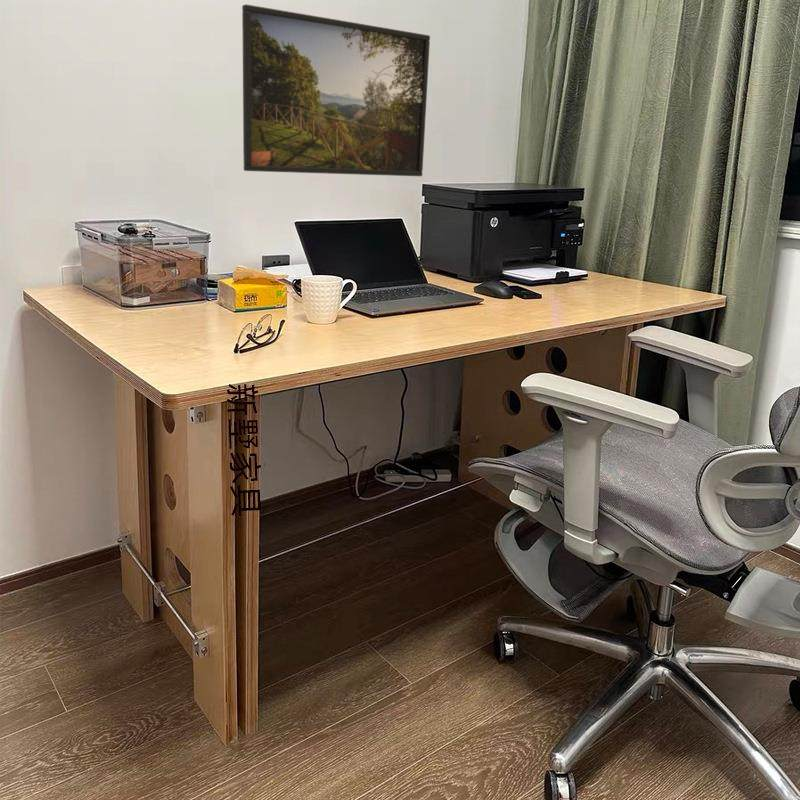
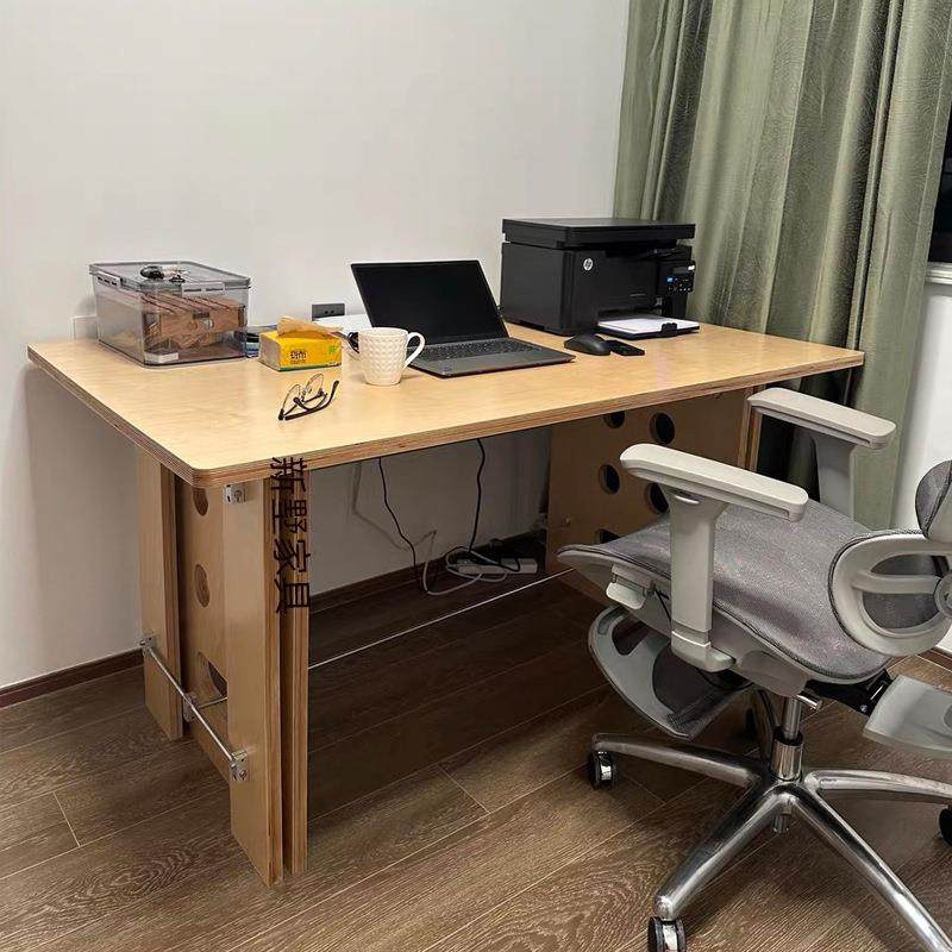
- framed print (341, 99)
